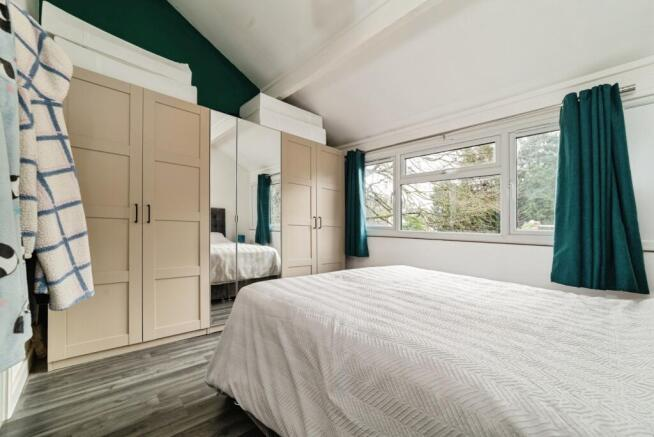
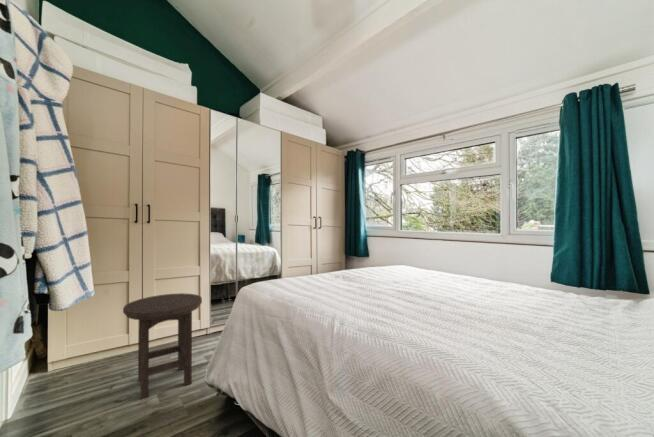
+ stool (165, 348)
